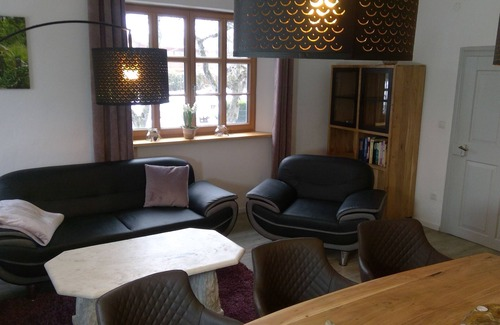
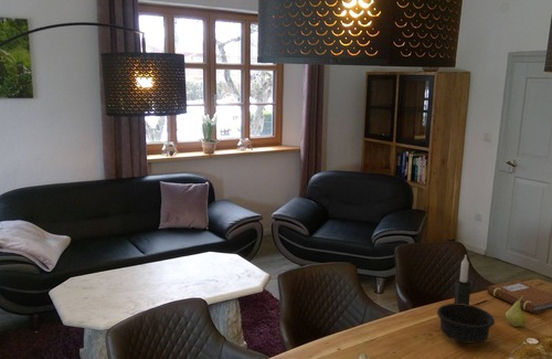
+ fruit (516, 310)
+ bowl (464, 326)
+ candle (463, 283)
+ notebook (522, 295)
